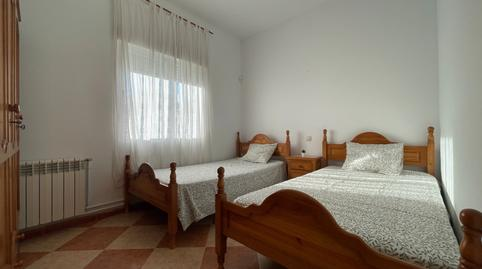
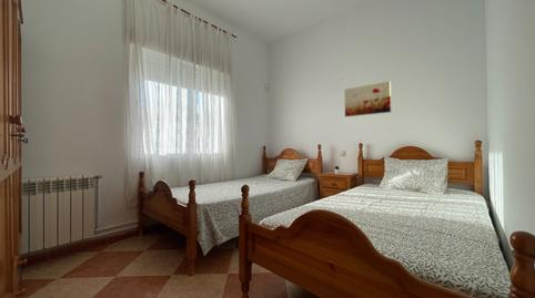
+ wall art (366, 100)
